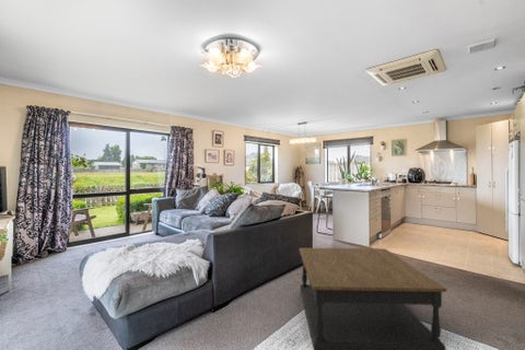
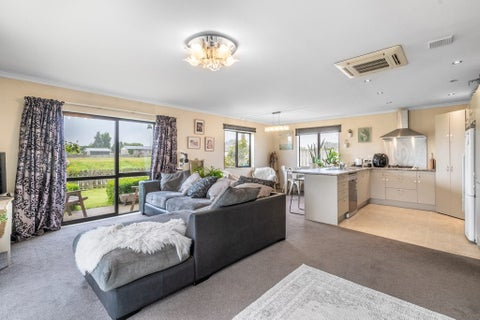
- coffee table (357, 290)
